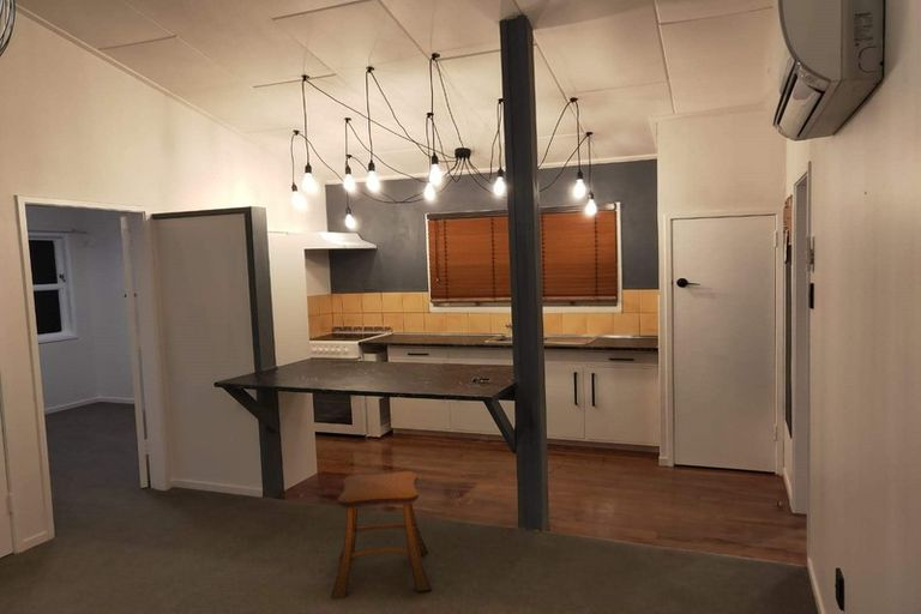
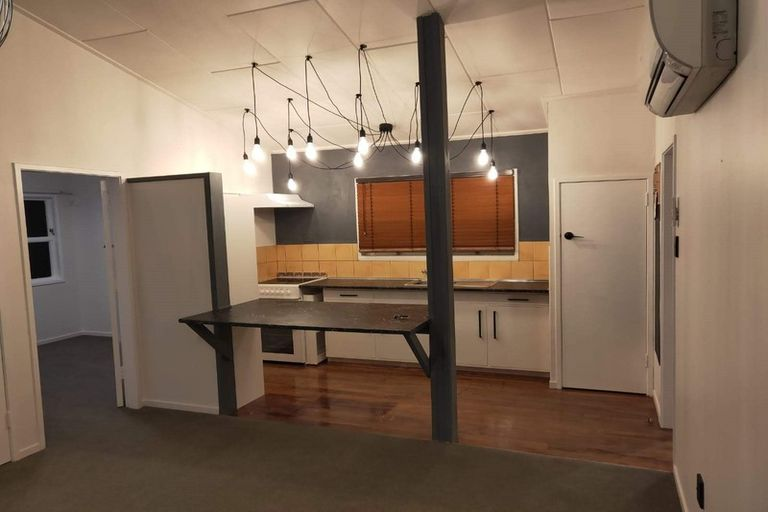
- stool (380, 528)
